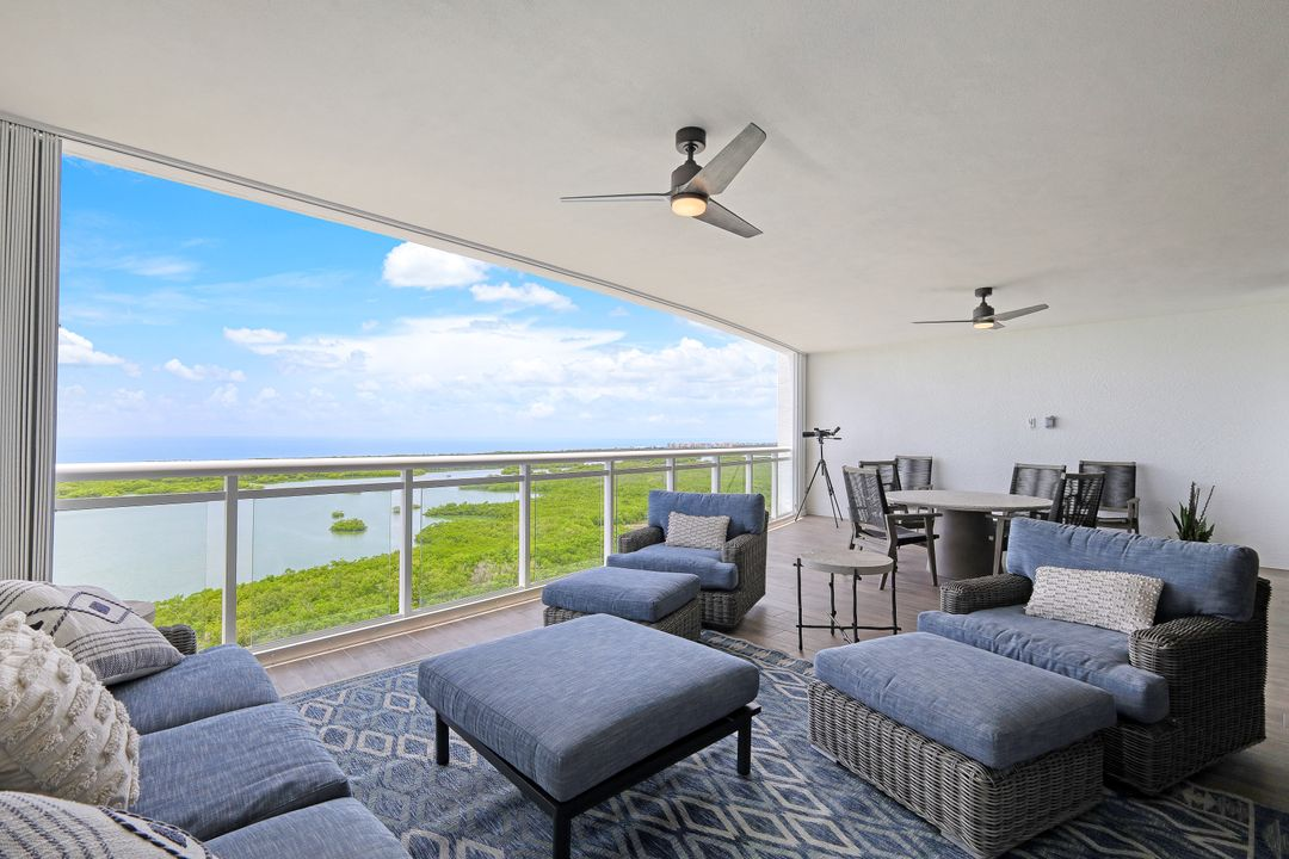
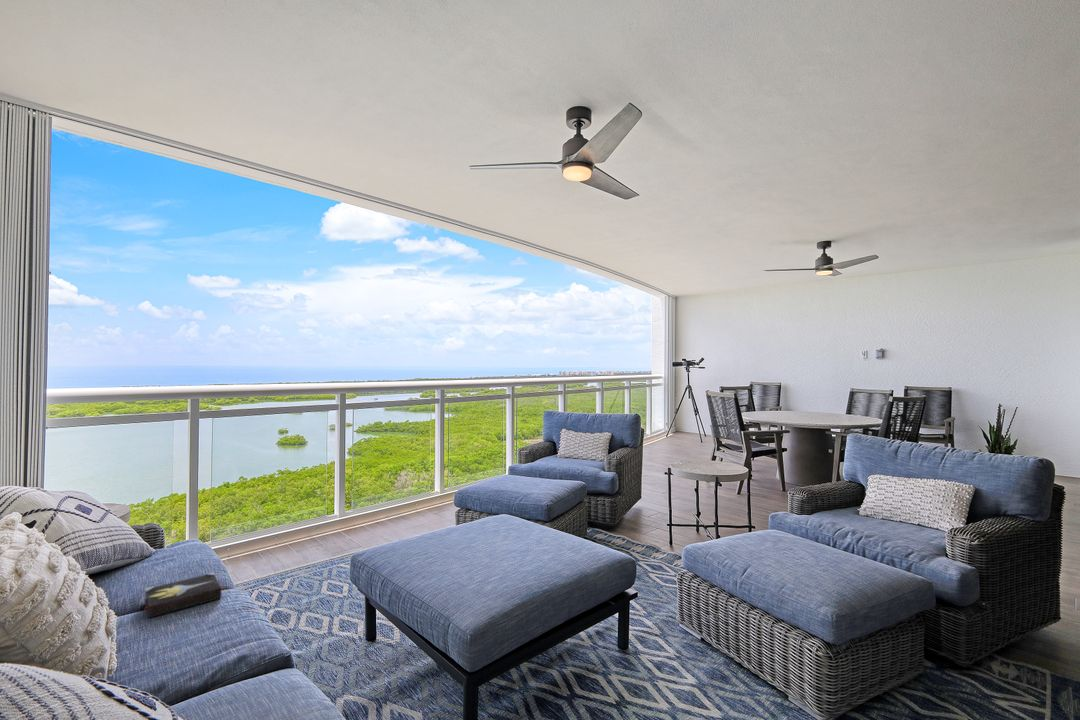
+ hardback book (183, 592)
